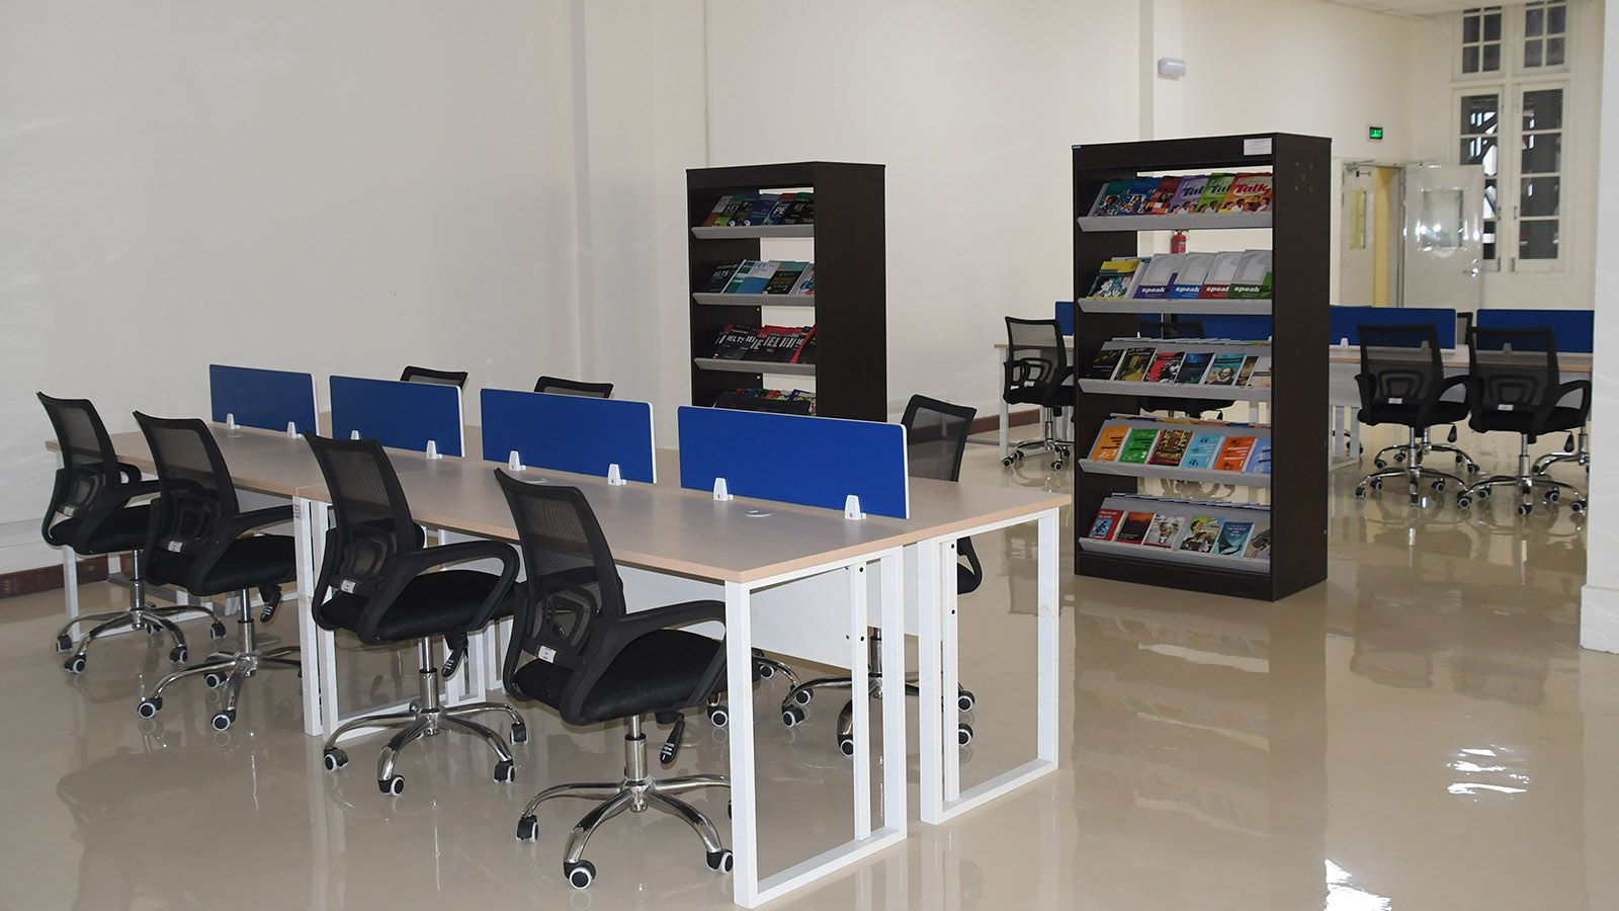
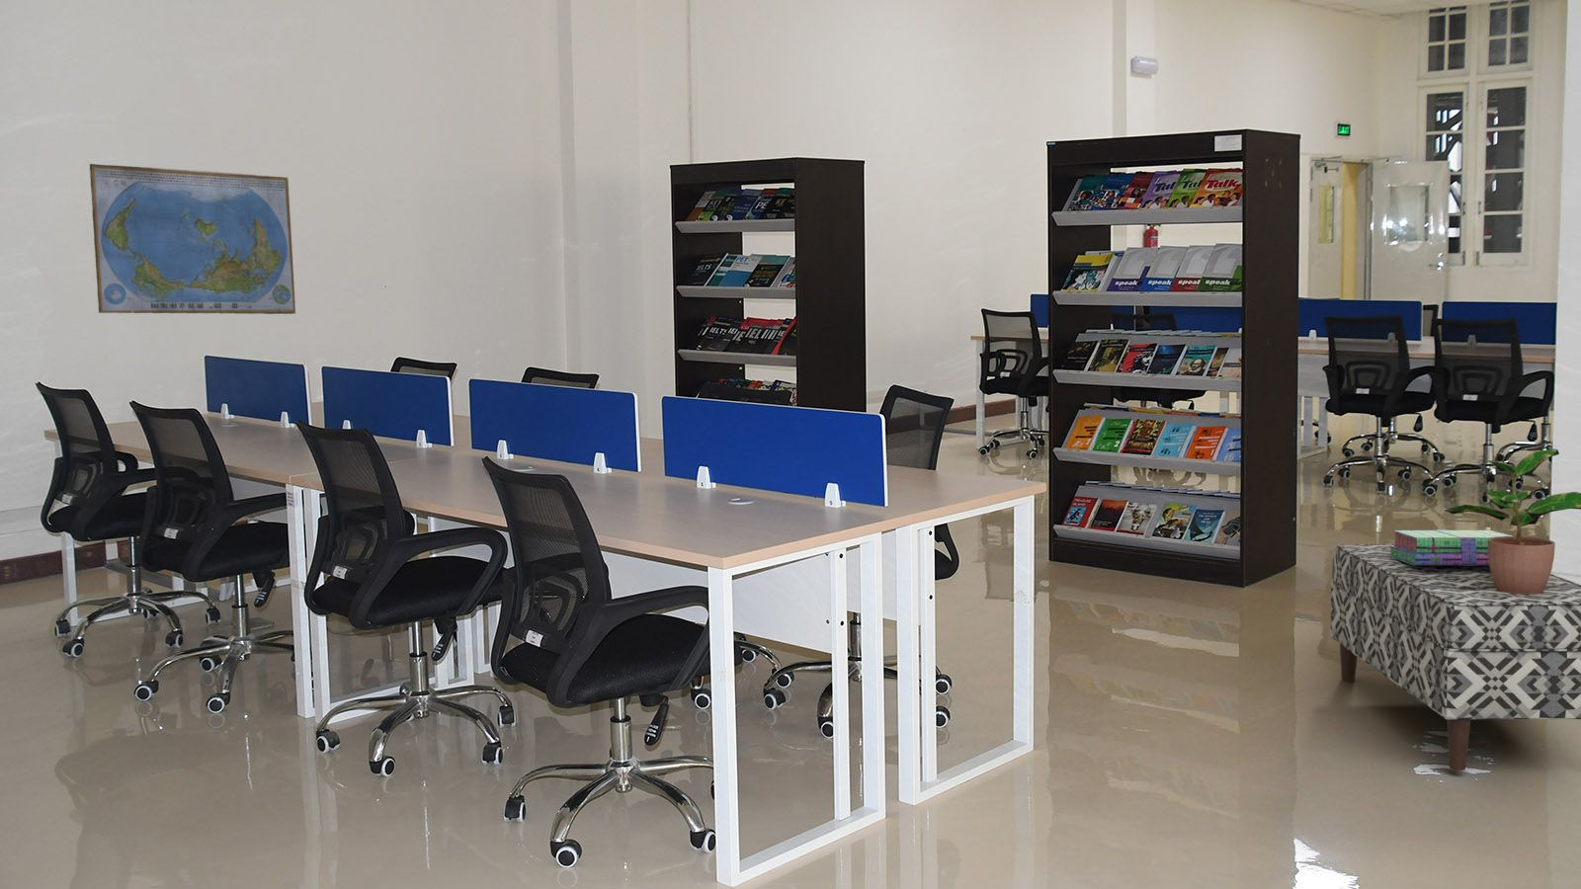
+ potted plant (1519, 521)
+ bench (1460, 645)
+ stack of books (1455, 549)
+ world map (198, 242)
